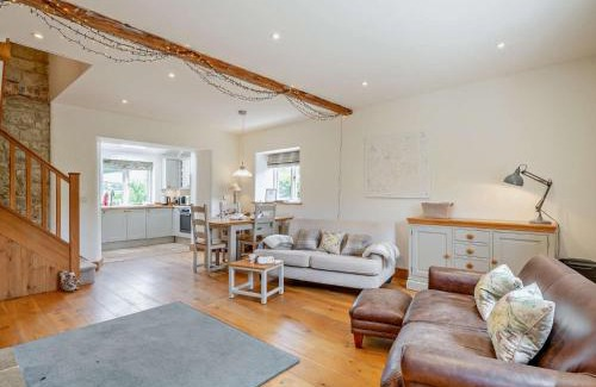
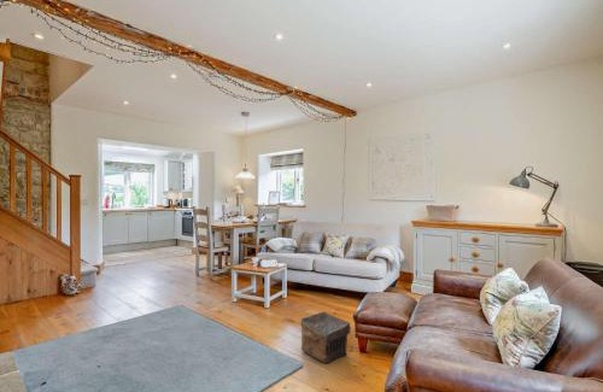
+ pouch (323, 337)
